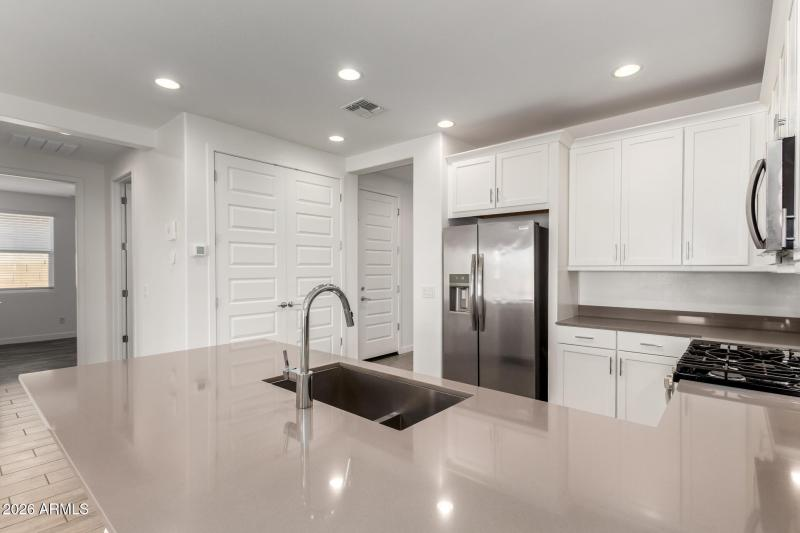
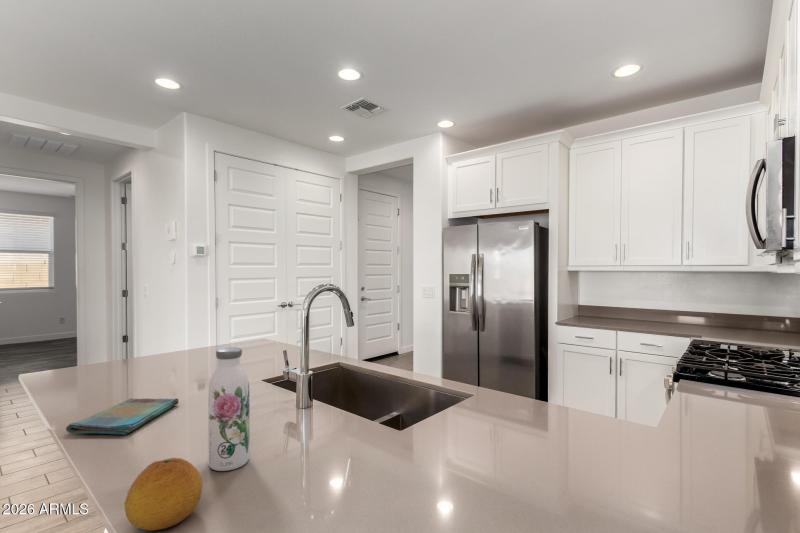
+ dish towel (127, 413)
+ water bottle (229, 405)
+ fruit (165, 489)
